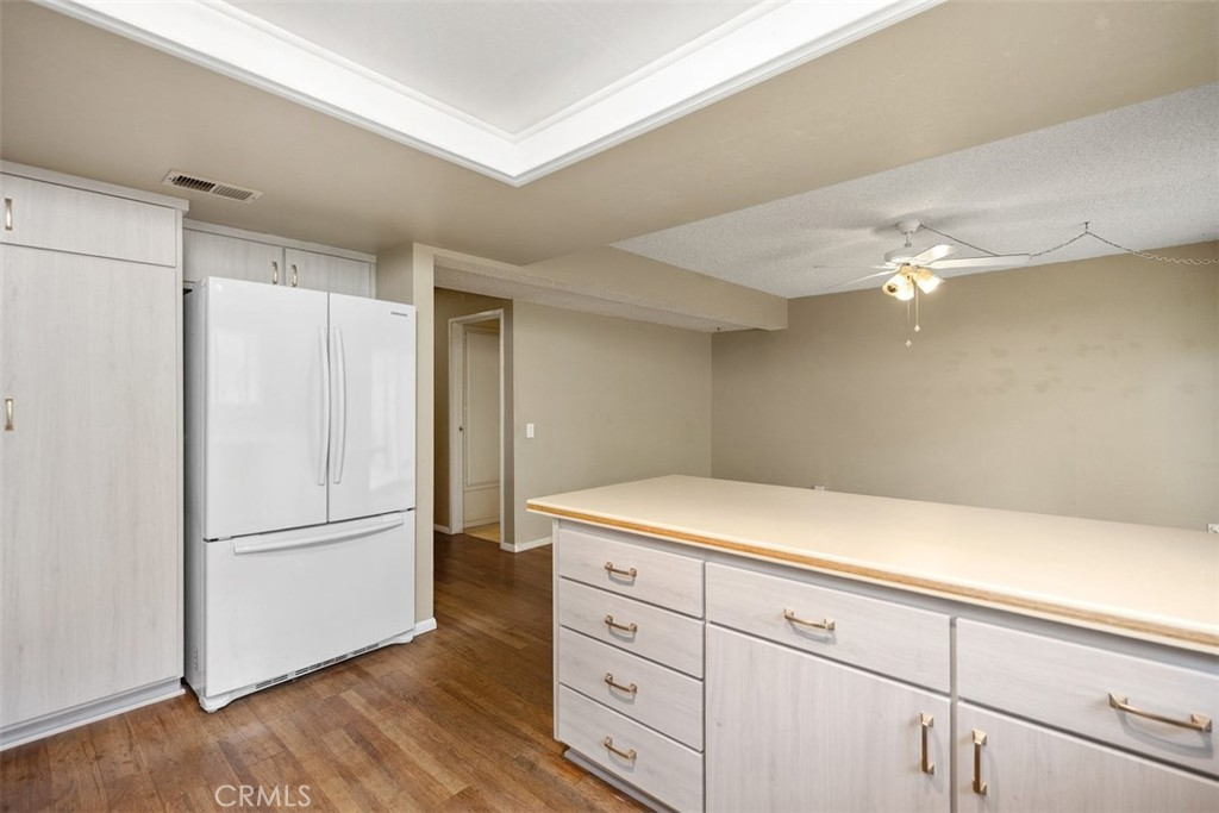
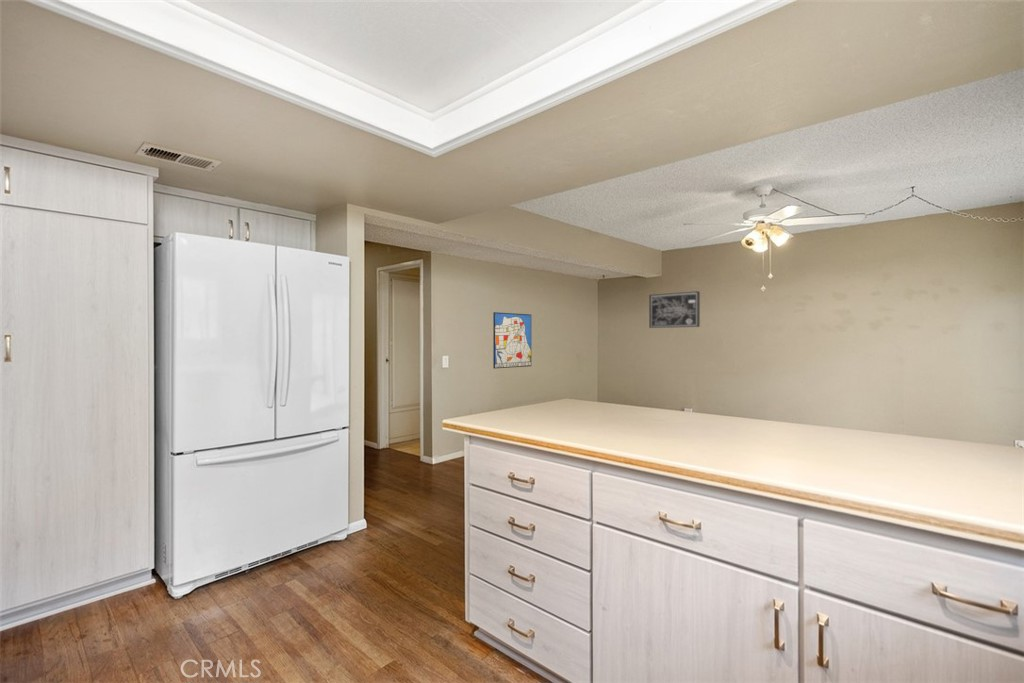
+ wall art (673, 310)
+ wall art (513, 340)
